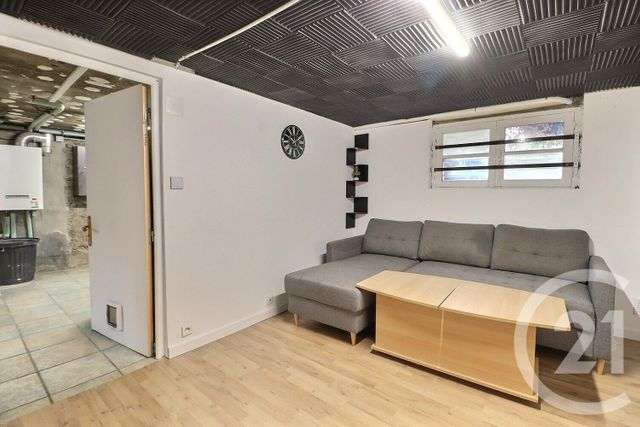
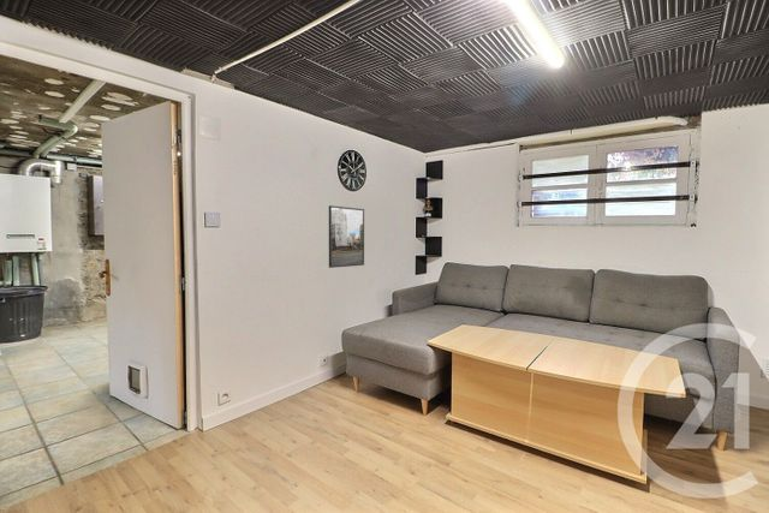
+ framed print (347, 237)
